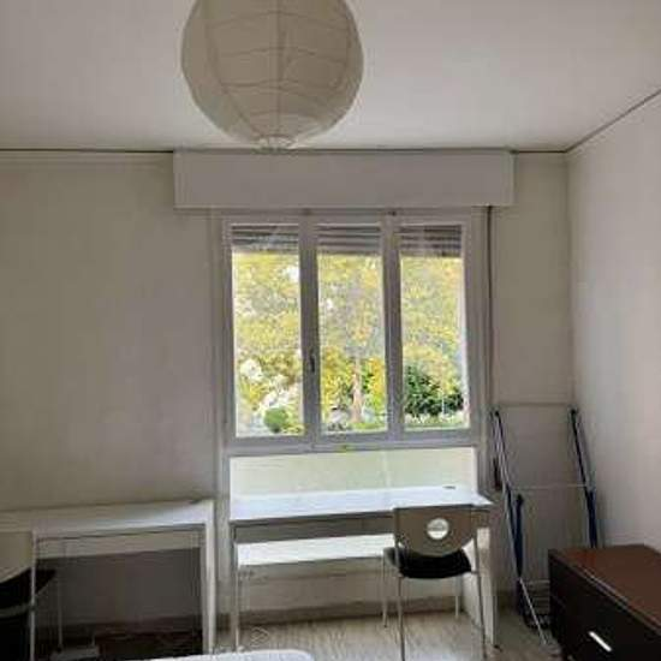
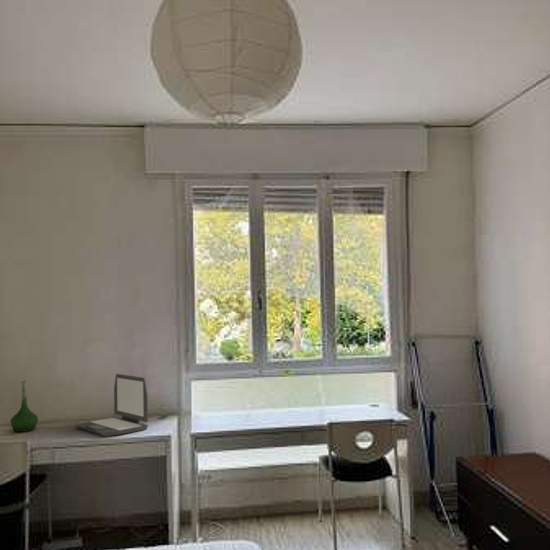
+ vase (24, 405)
+ laptop (114, 403)
